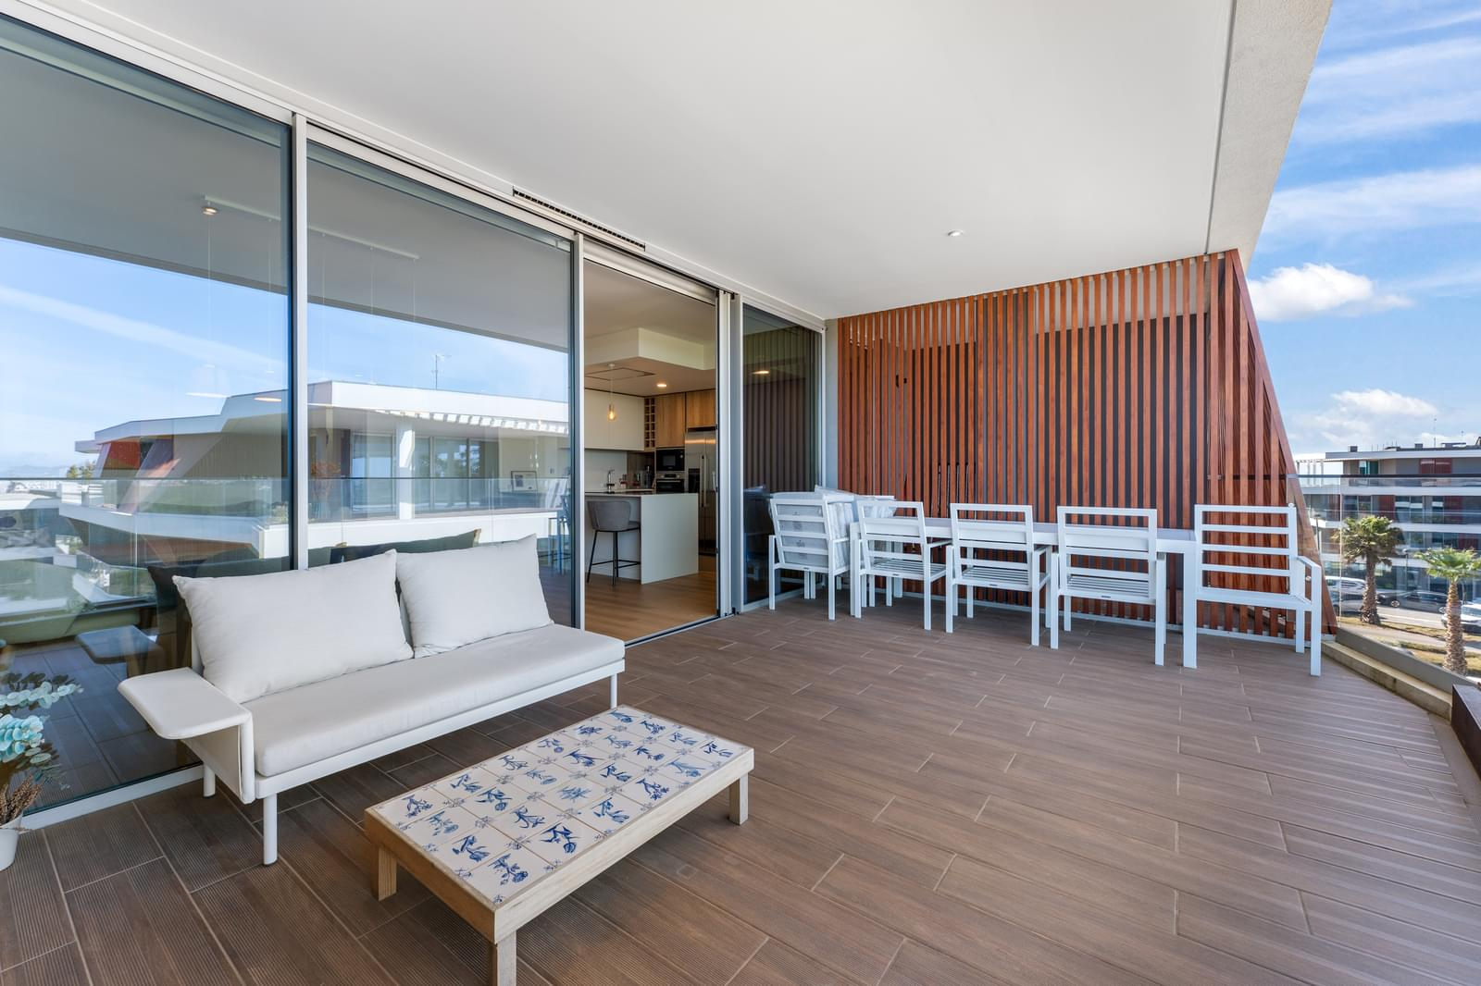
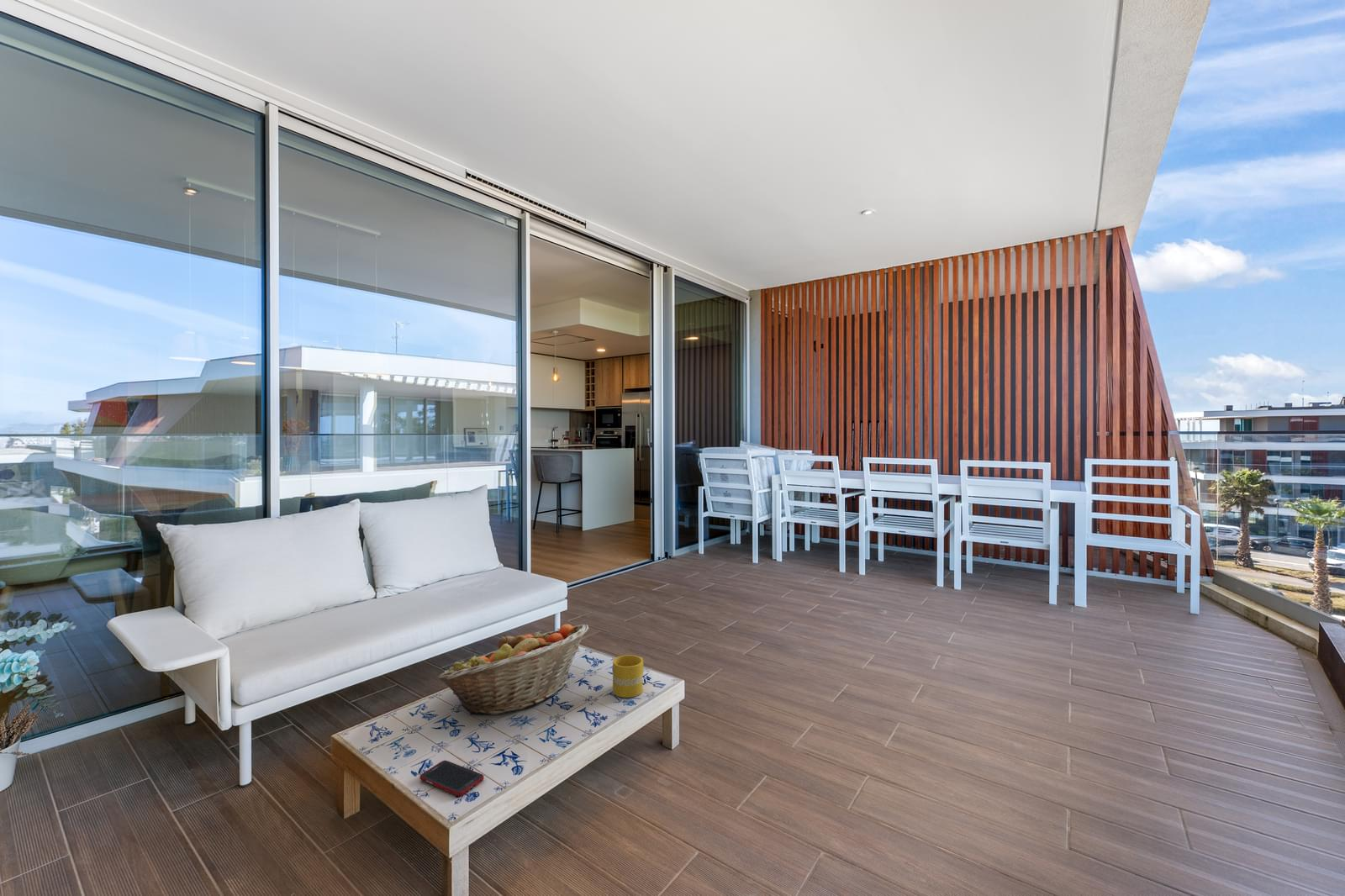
+ fruit basket (519, 661)
+ mug (630, 673)
+ cell phone (451, 777)
